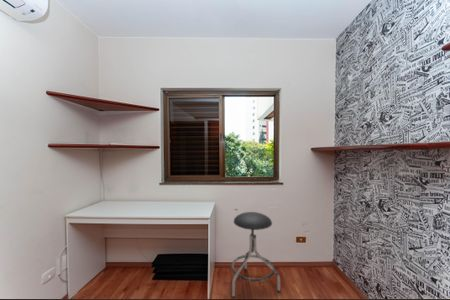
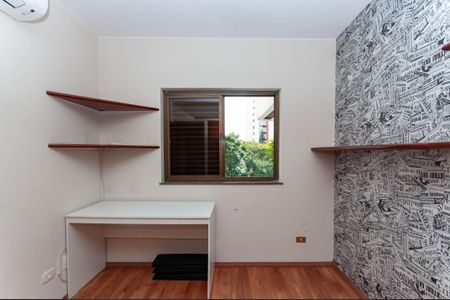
- stool (250, 250)
